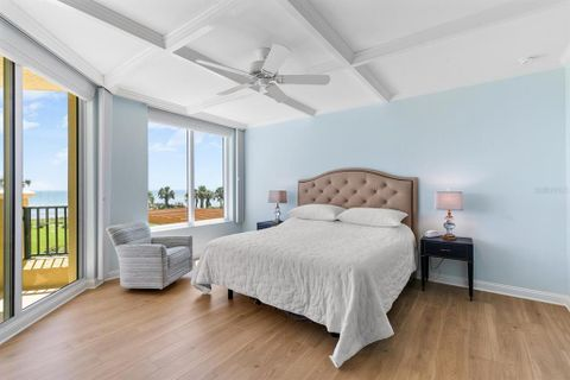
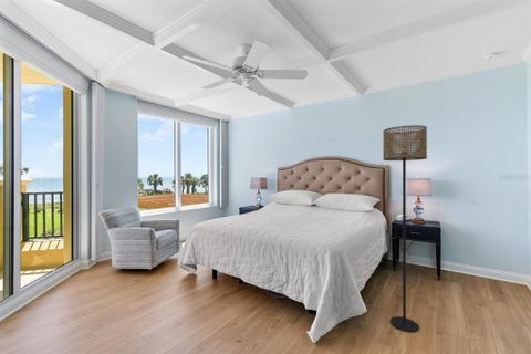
+ floor lamp (404, 227)
